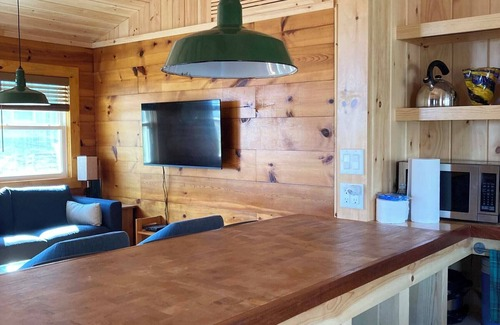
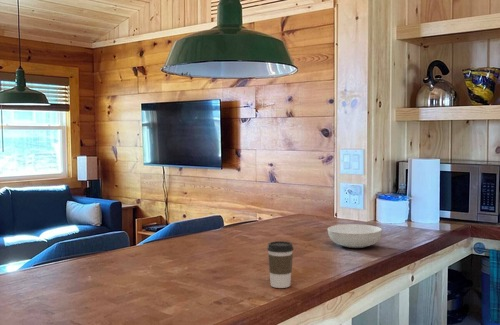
+ serving bowl (354, 237)
+ coffee cup (280, 264)
